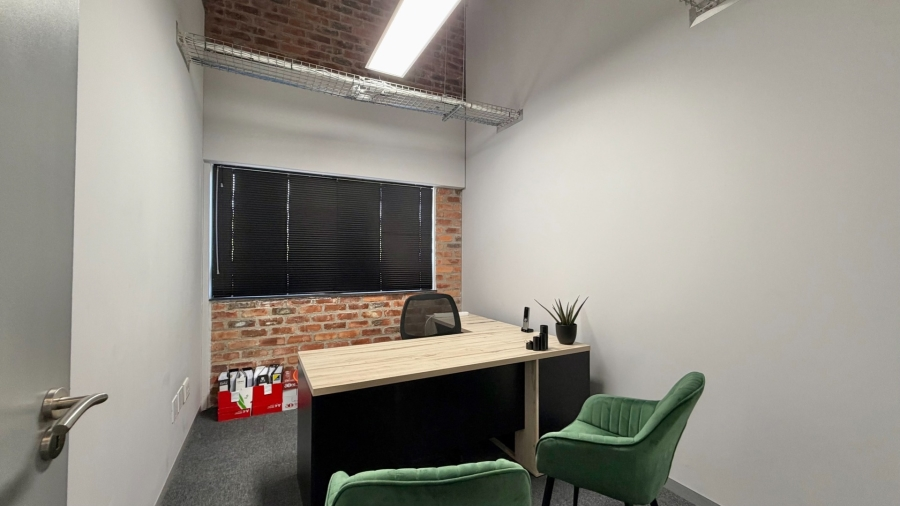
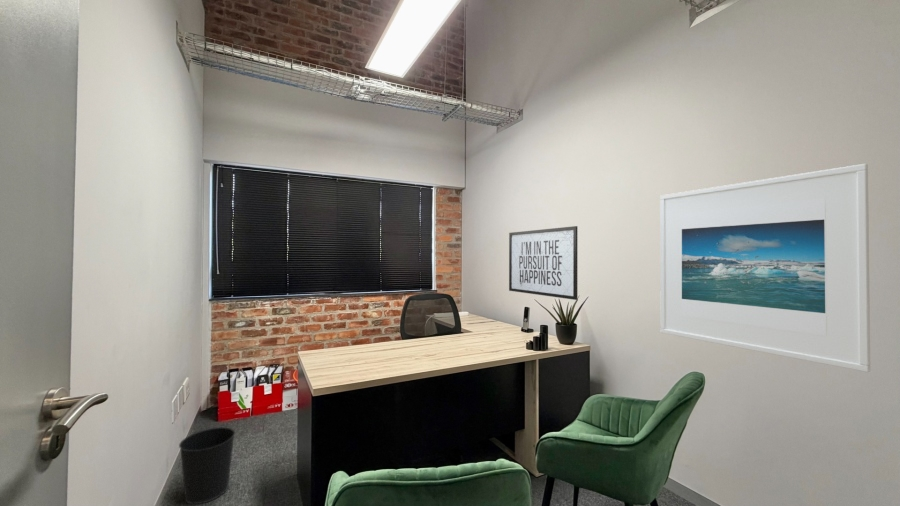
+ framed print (743, 265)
+ mirror (539, 262)
+ wastebasket (207, 465)
